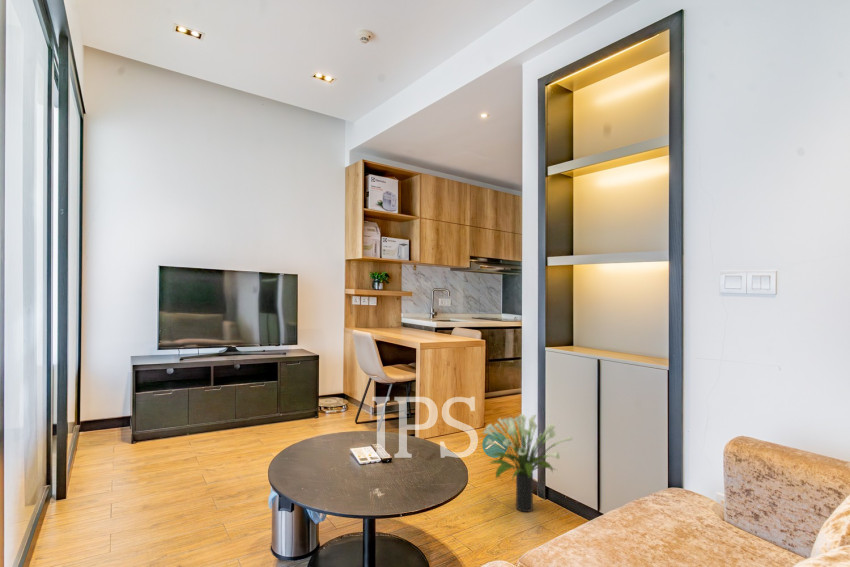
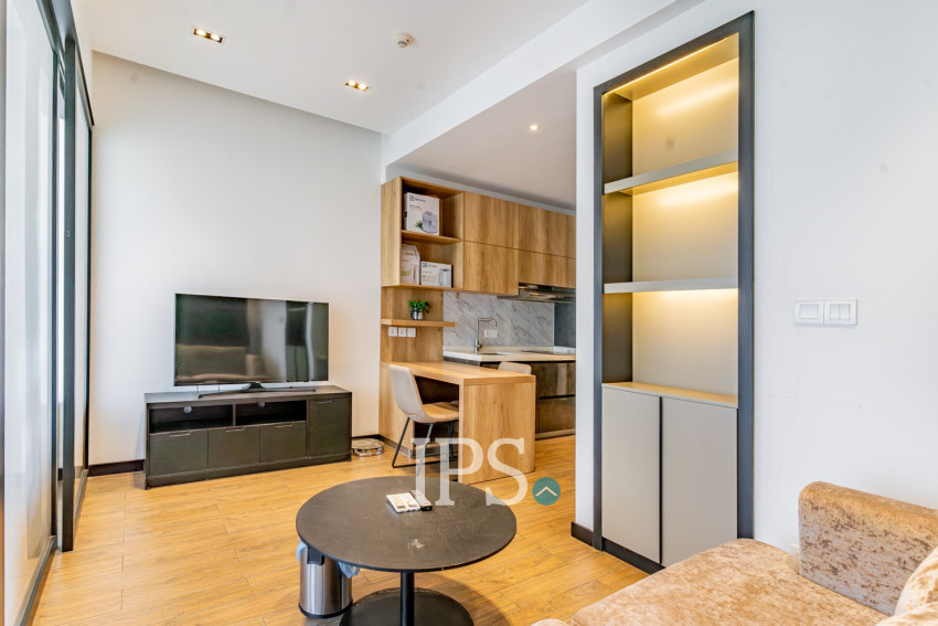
- potted plant (526, 461)
